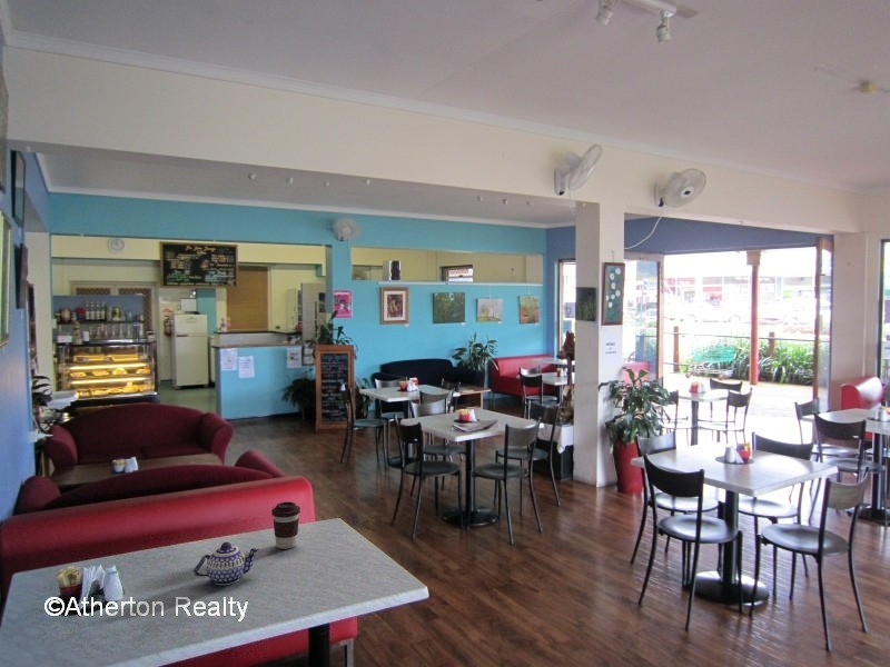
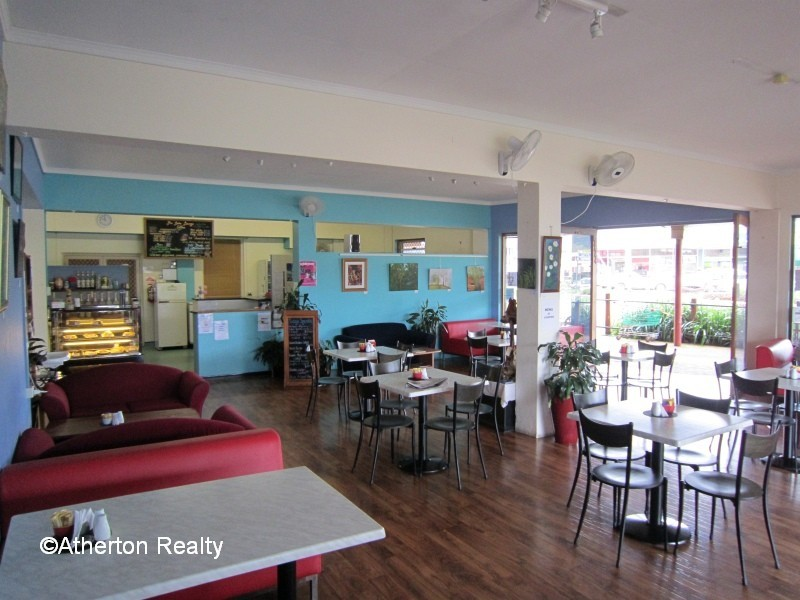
- coffee cup (286, 525)
- teapot (227, 560)
